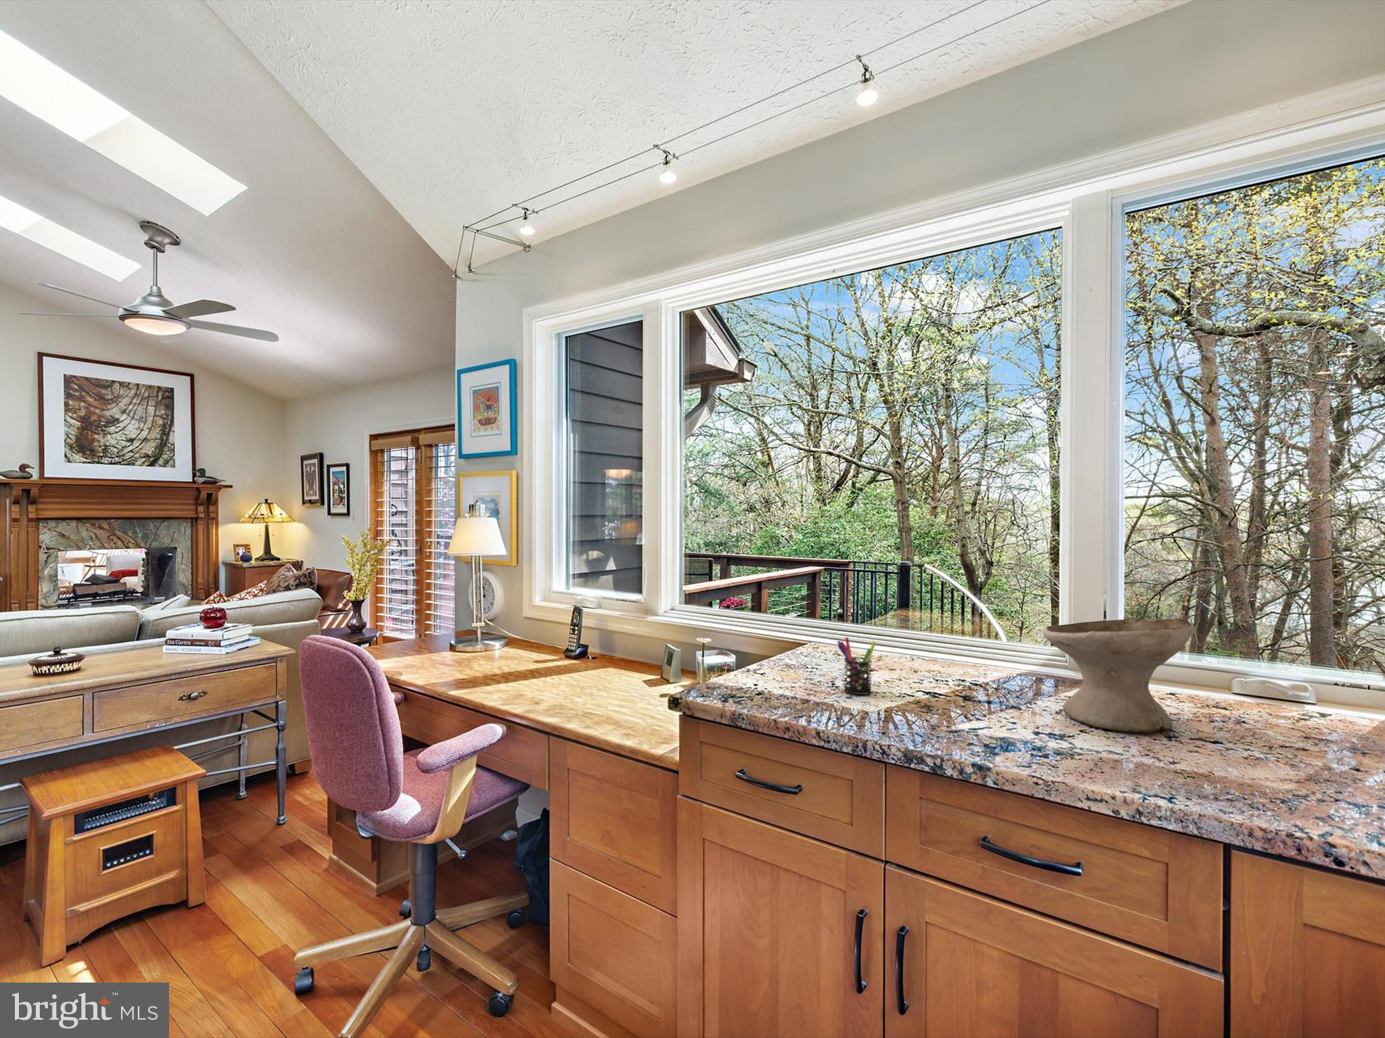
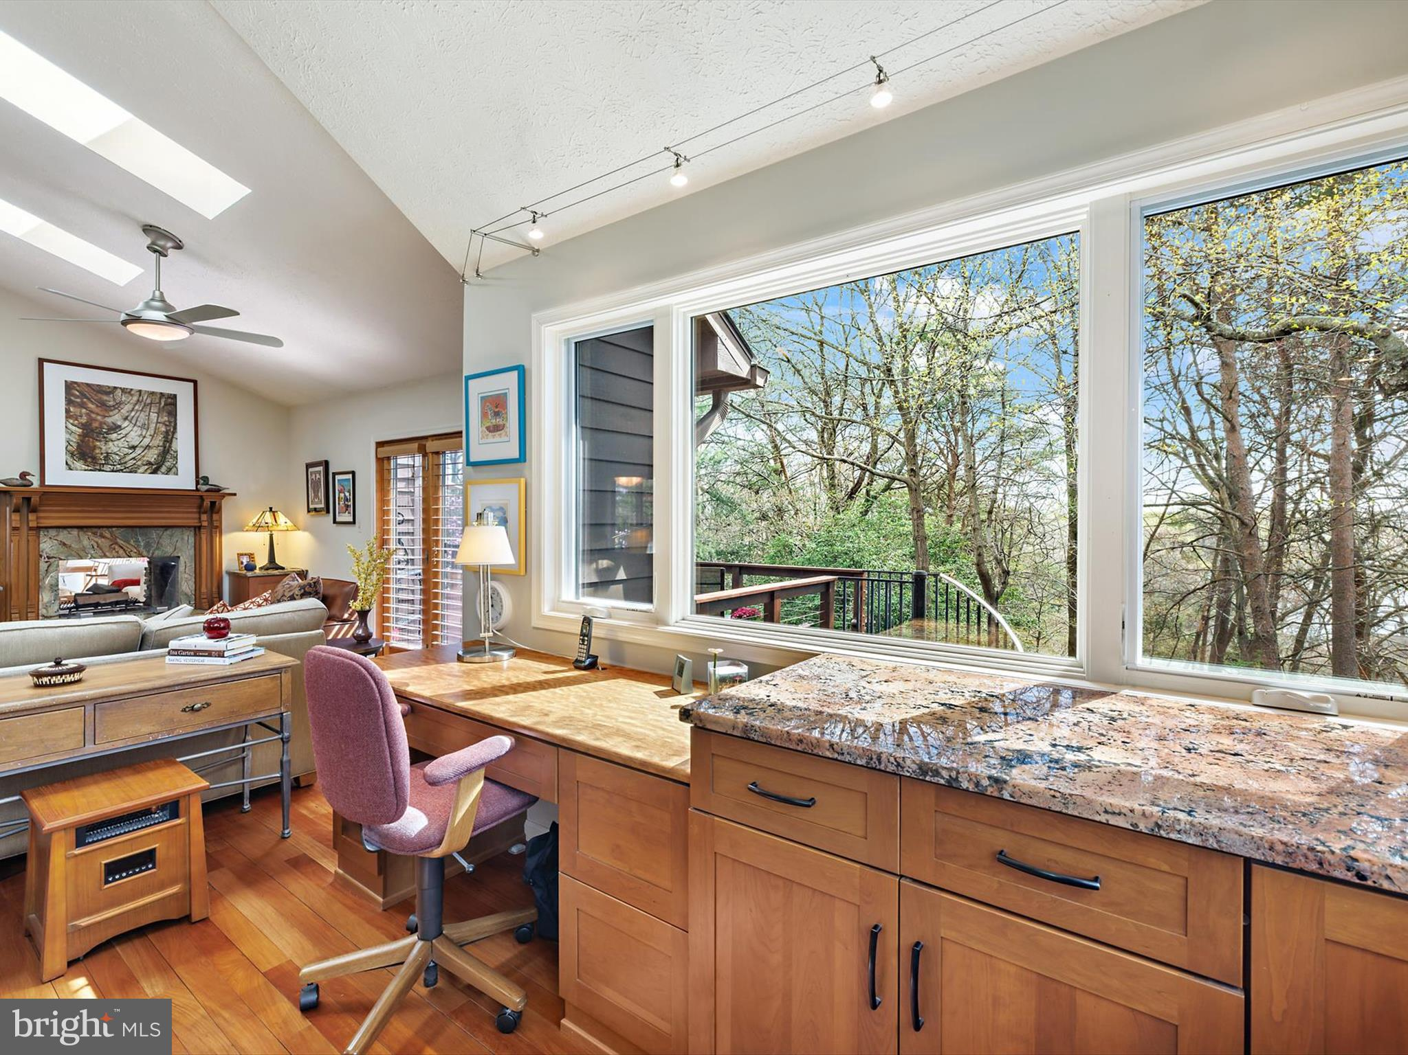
- bowl (1116, 667)
- pen holder (858, 664)
